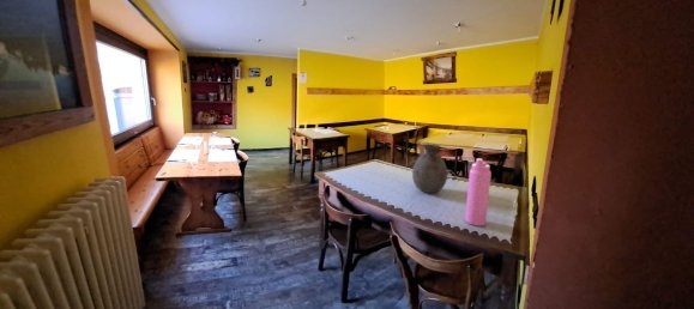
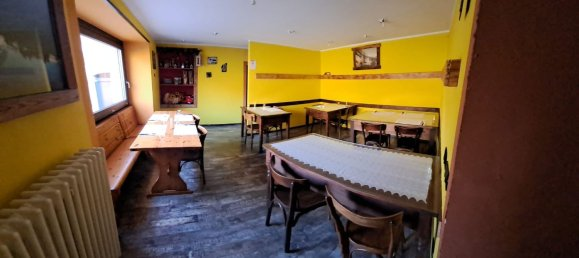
- water bottle (478, 190)
- vase (429, 168)
